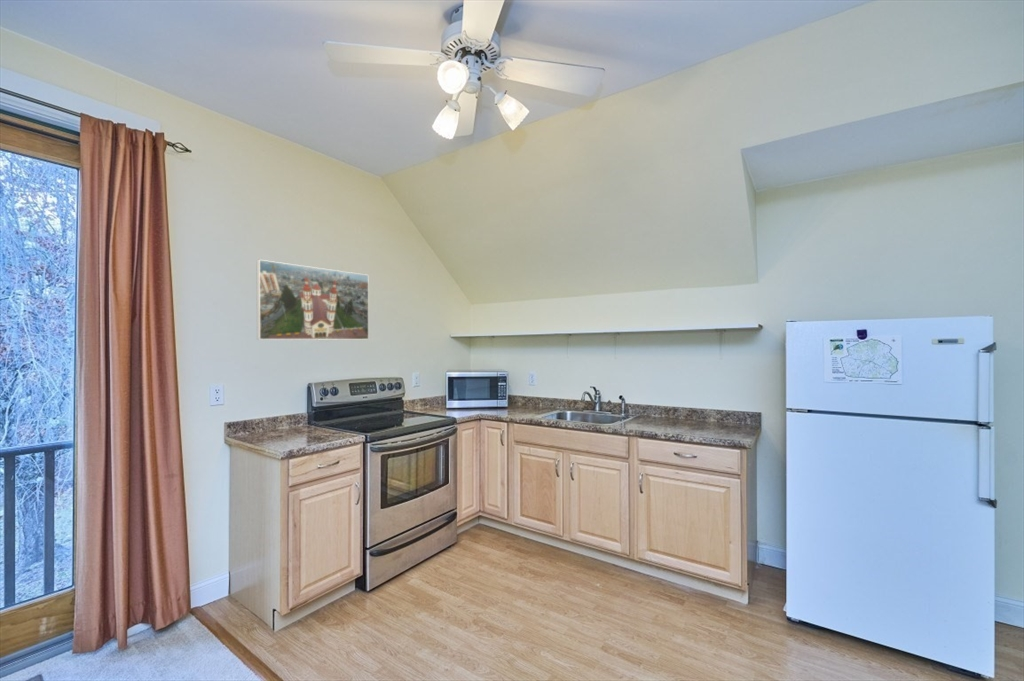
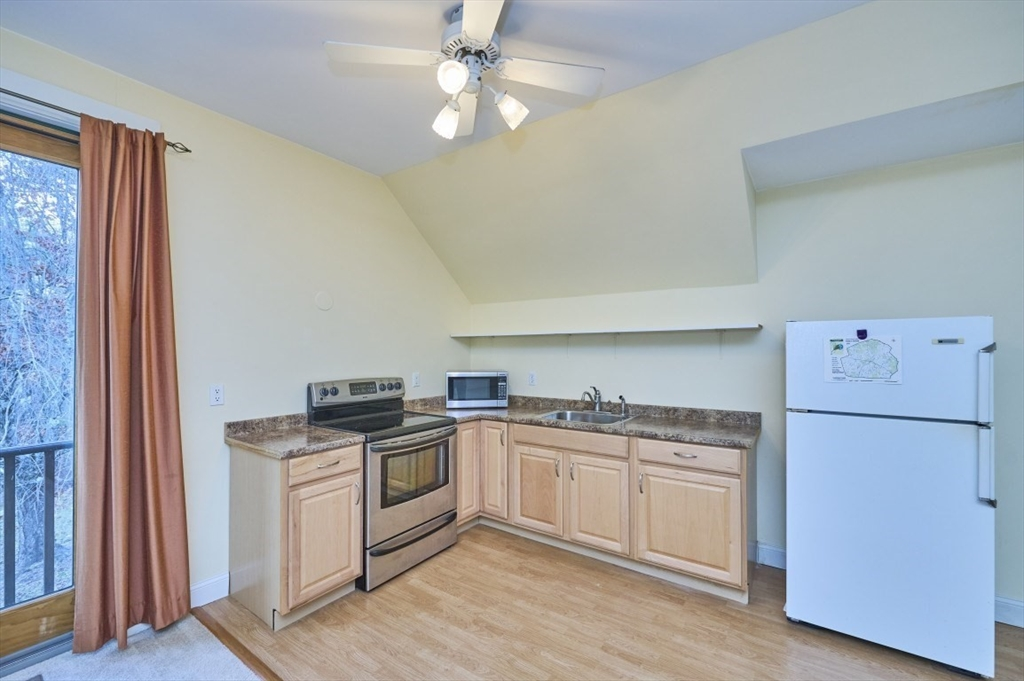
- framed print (318, 303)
